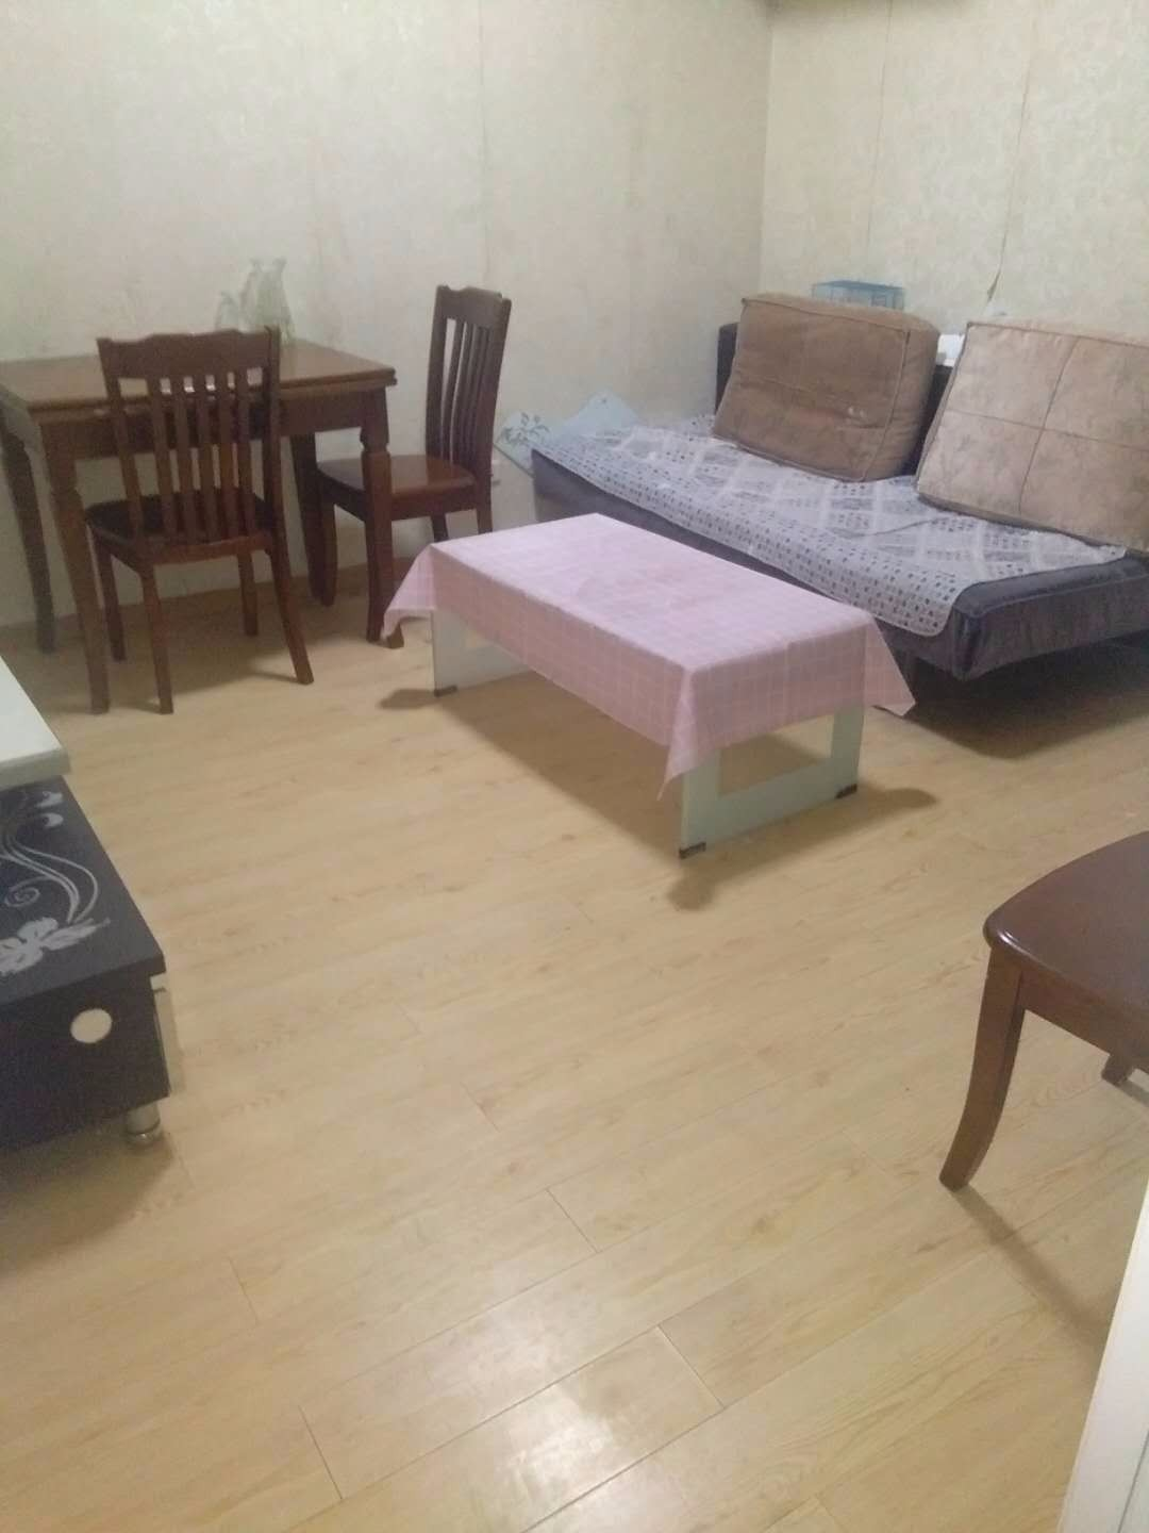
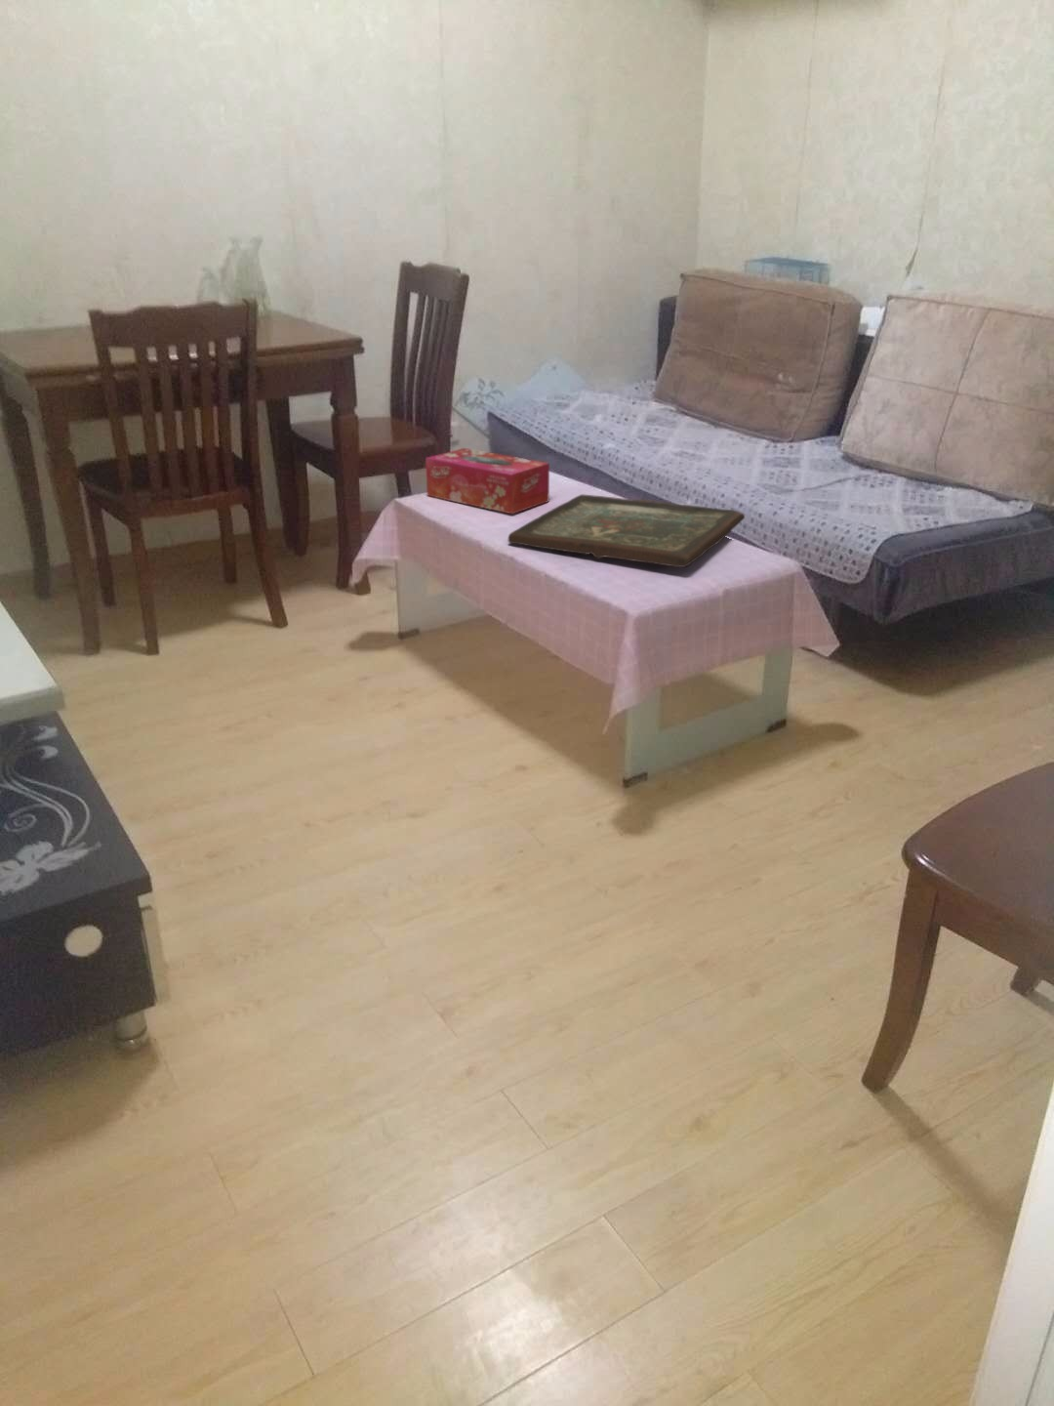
+ board game (629, 526)
+ tissue box (487, 479)
